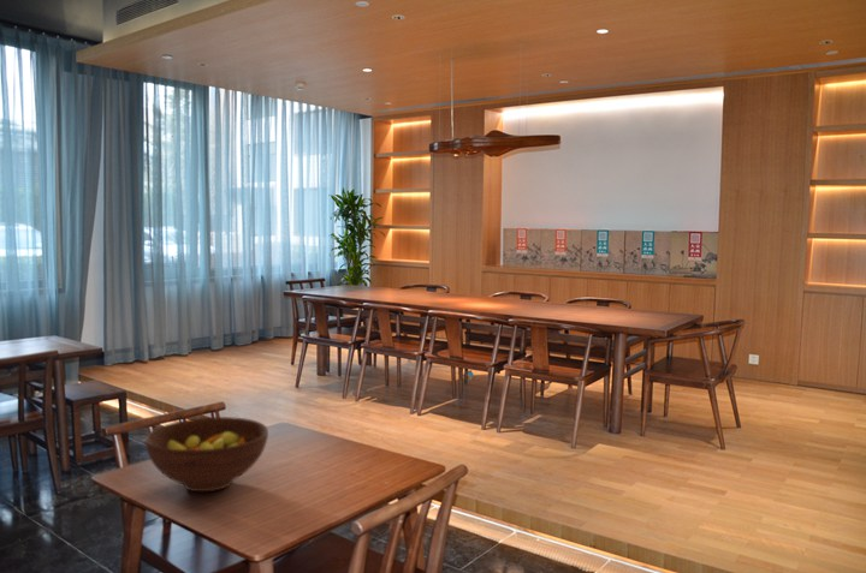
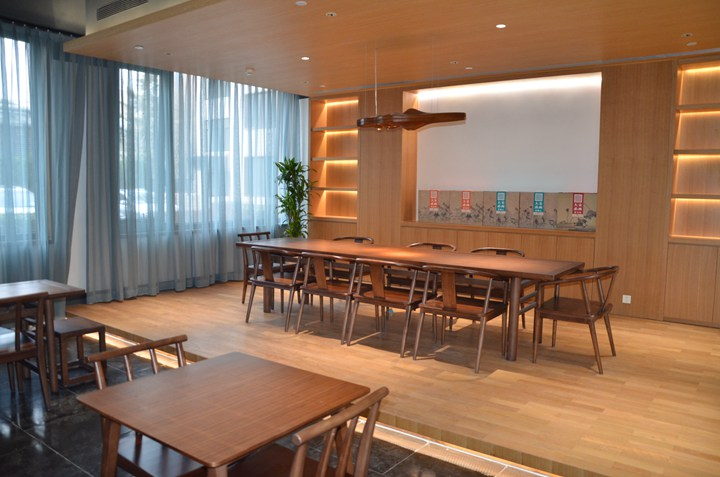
- fruit bowl (208, 458)
